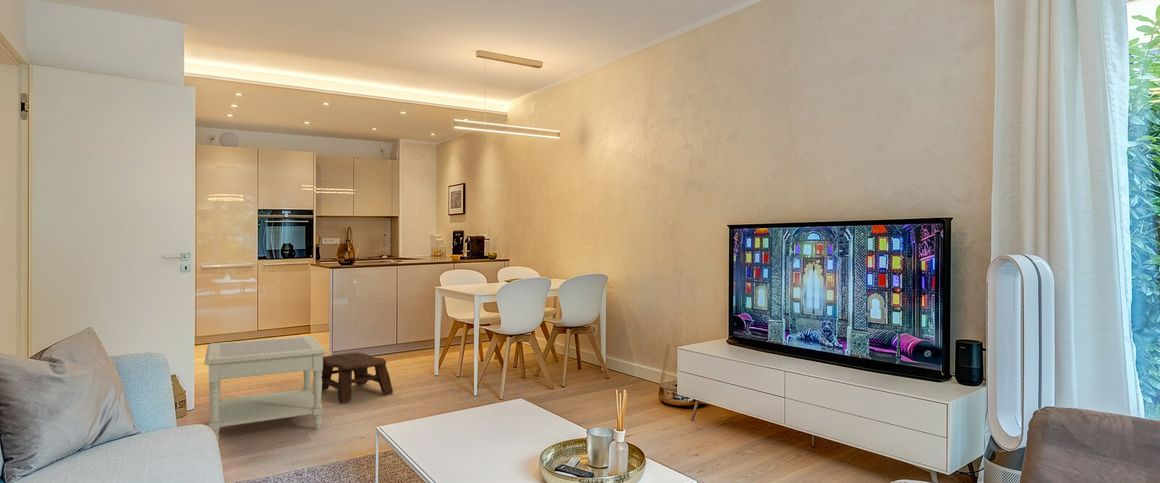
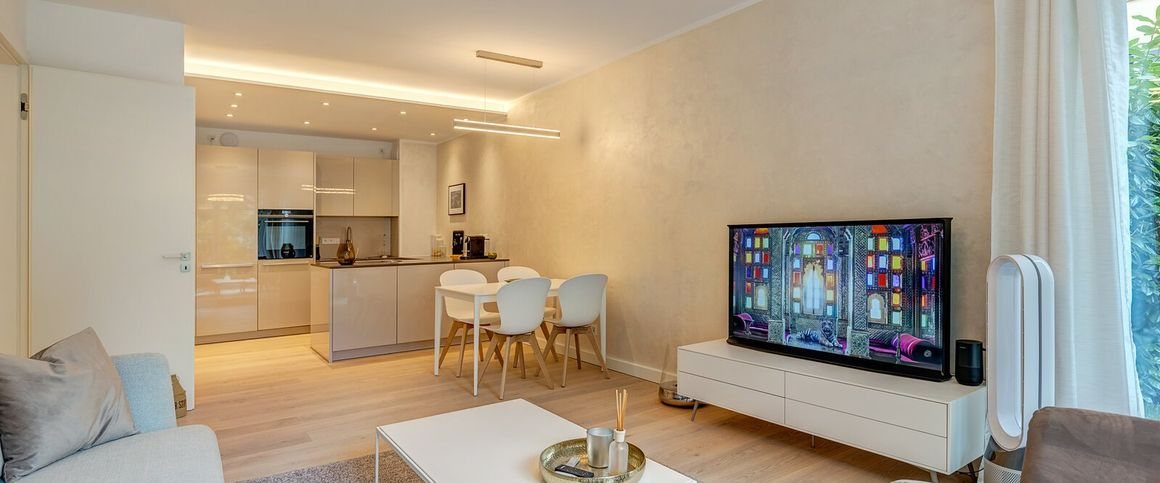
- stool (354, 375)
- side table (265, 394)
